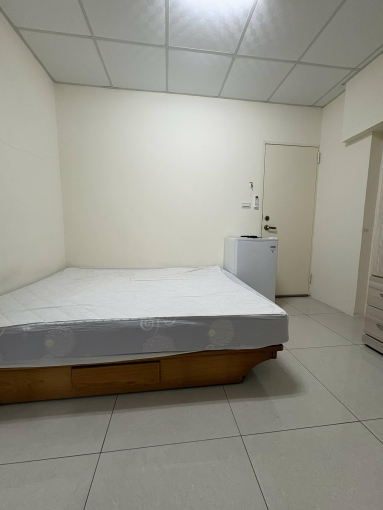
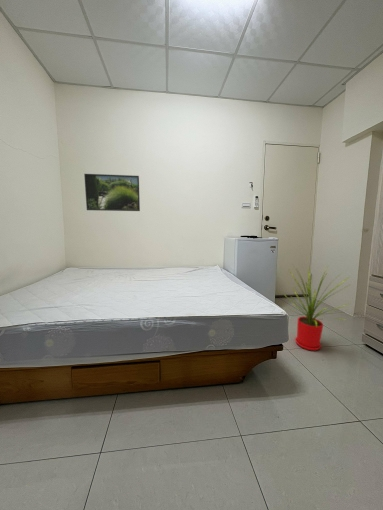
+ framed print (112, 193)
+ house plant (311, 306)
